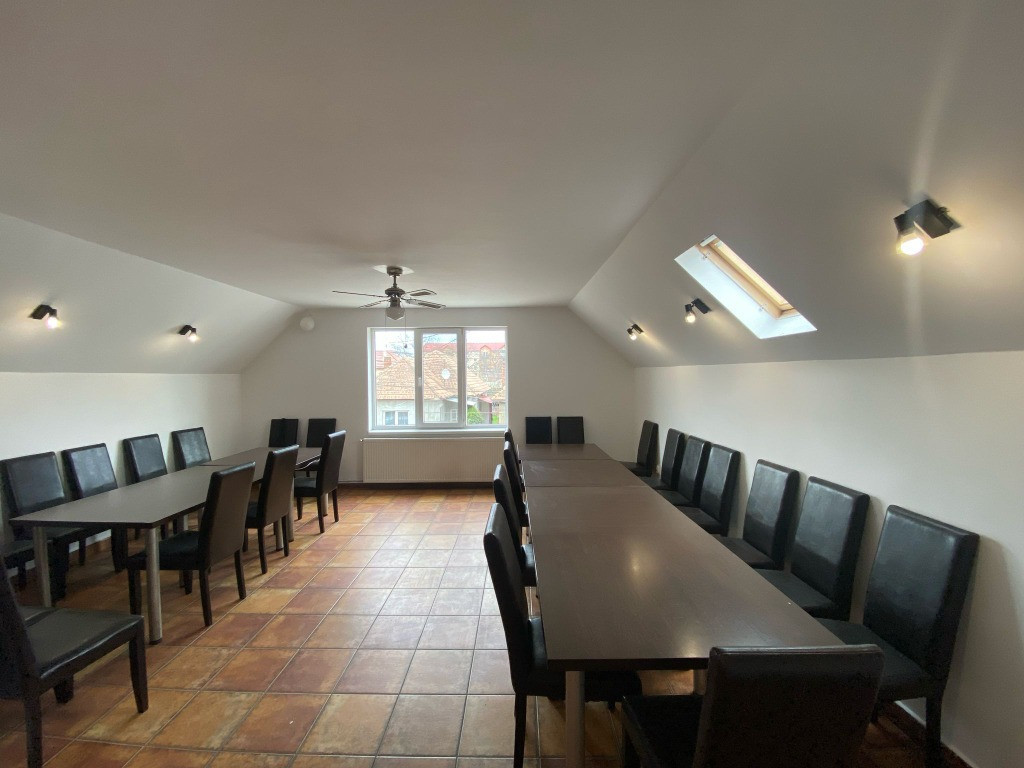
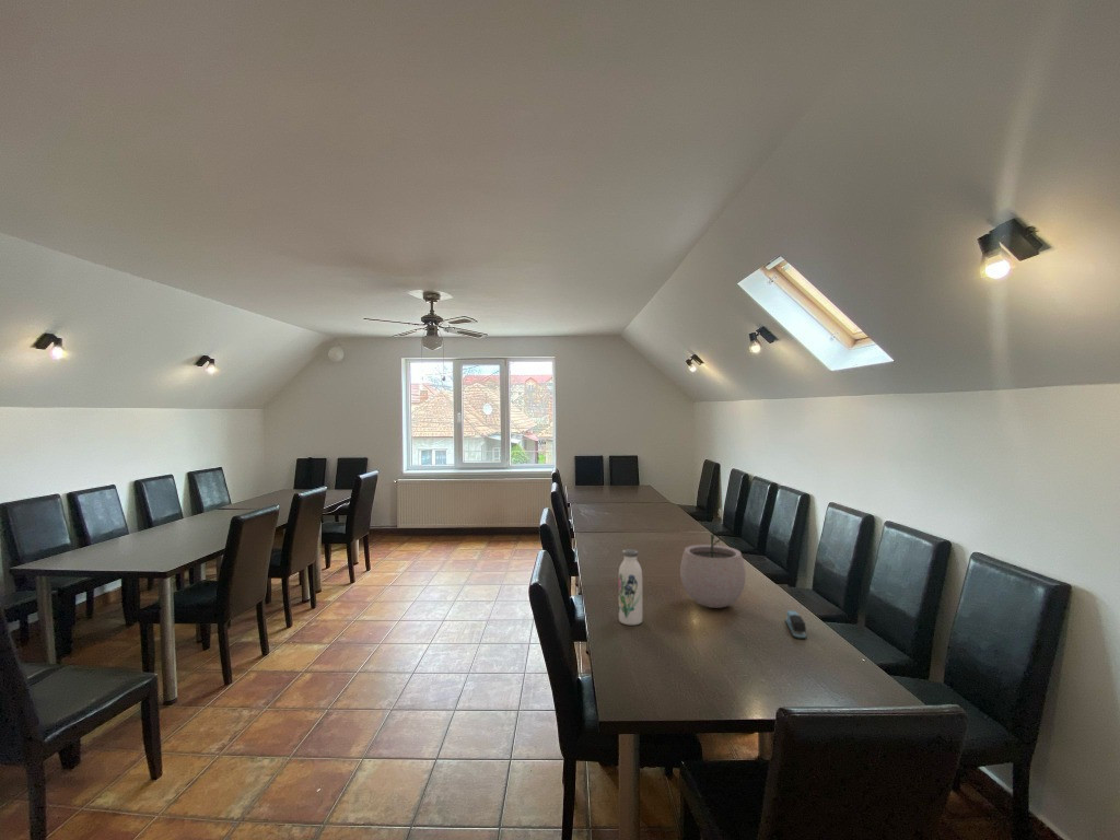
+ water bottle (630, 585)
+ plant pot (712, 565)
+ stapler (795, 622)
